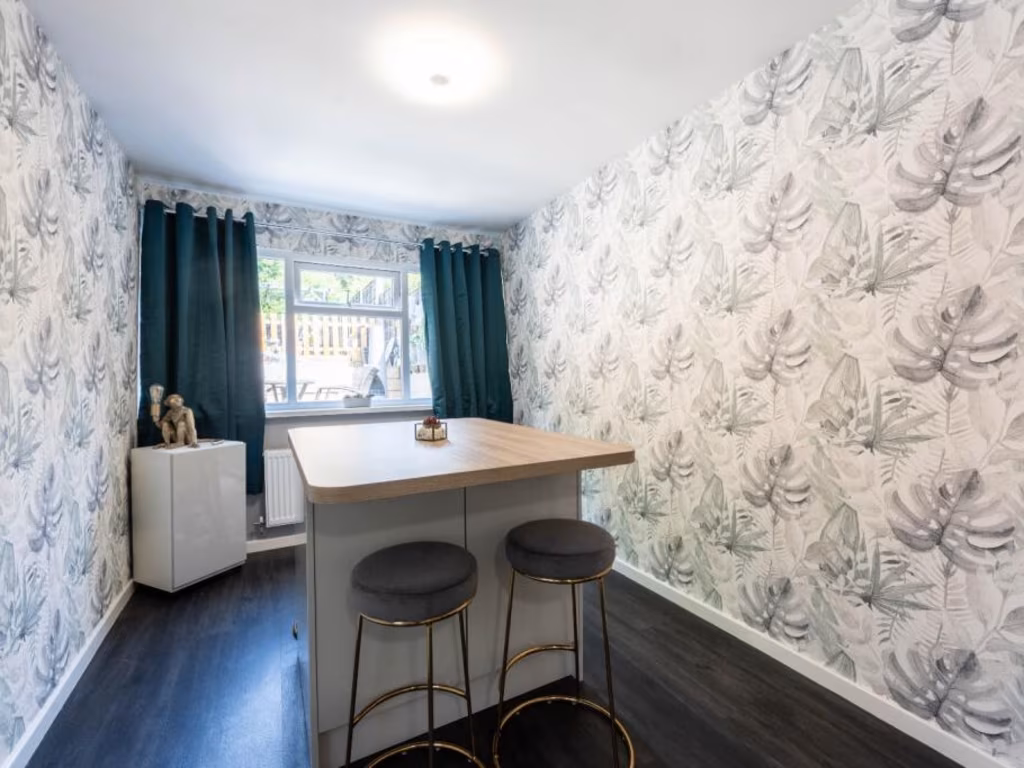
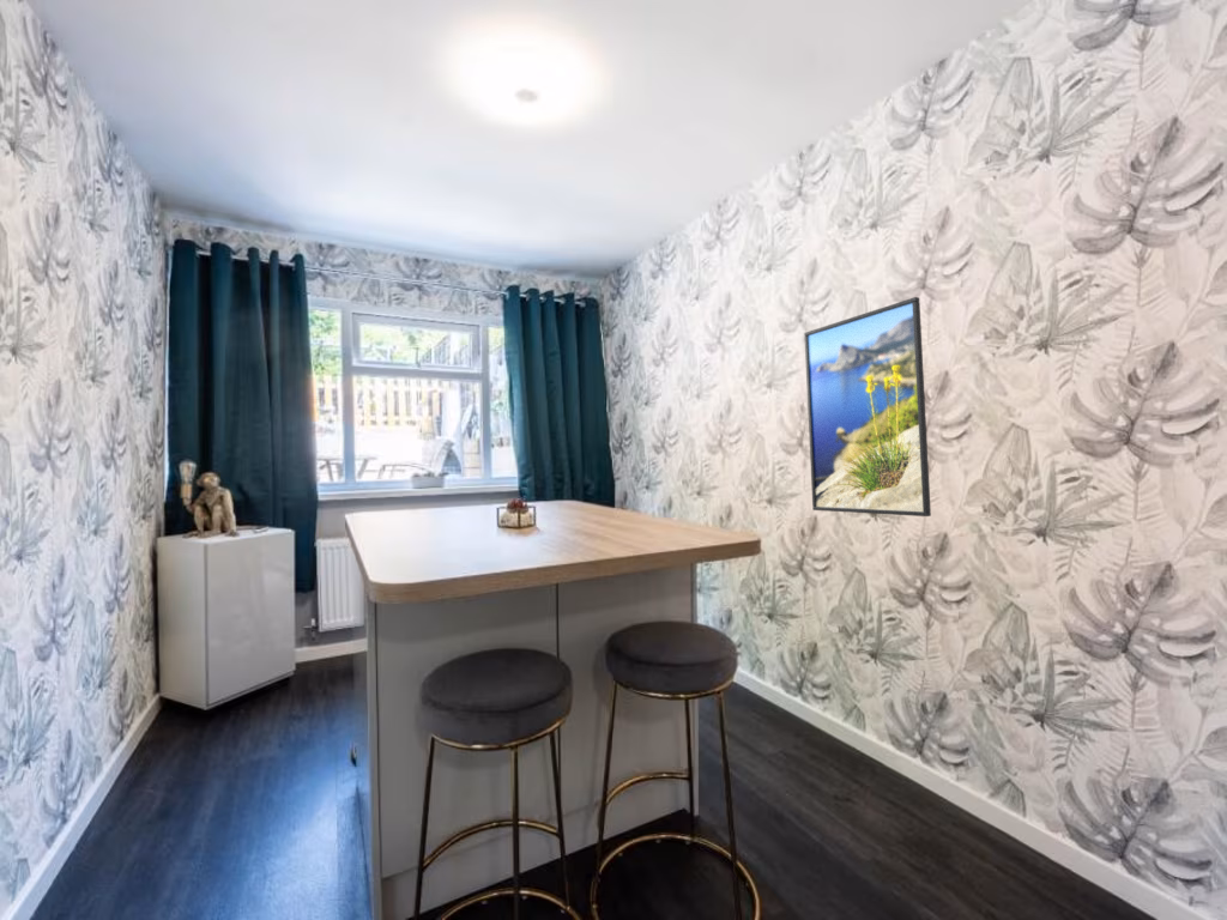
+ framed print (860, 414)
